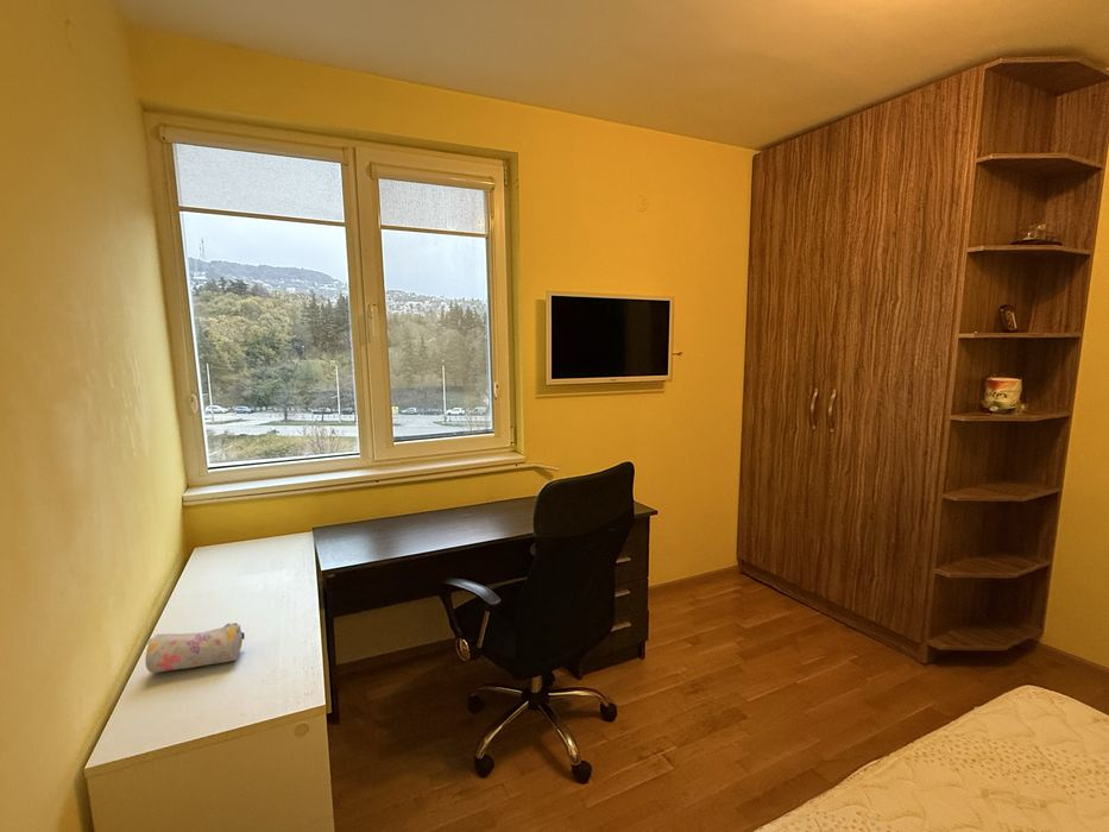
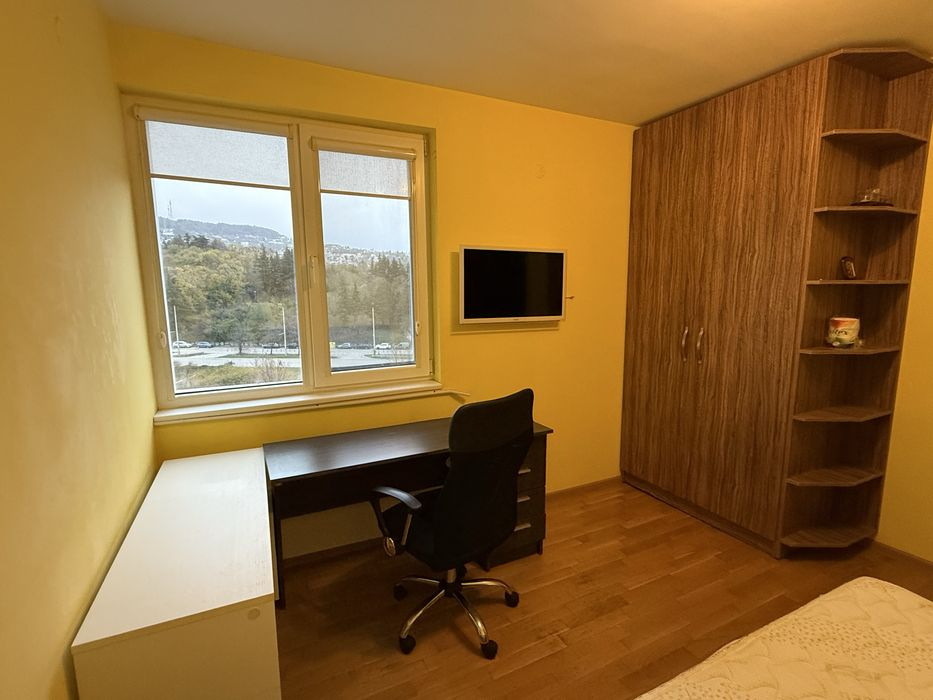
- pencil case (196, 647)
